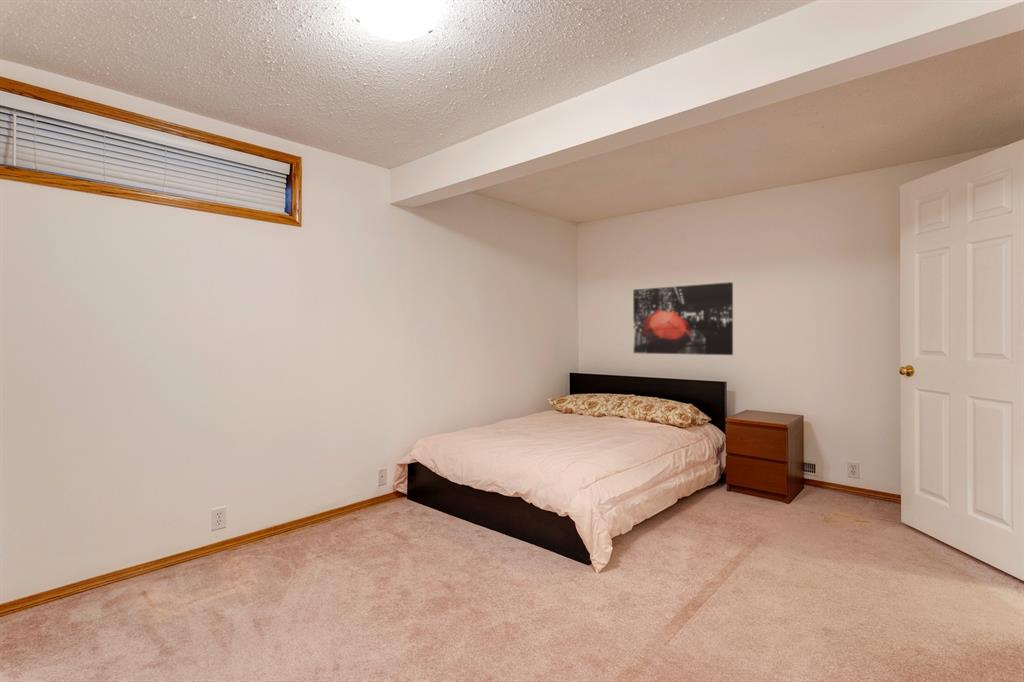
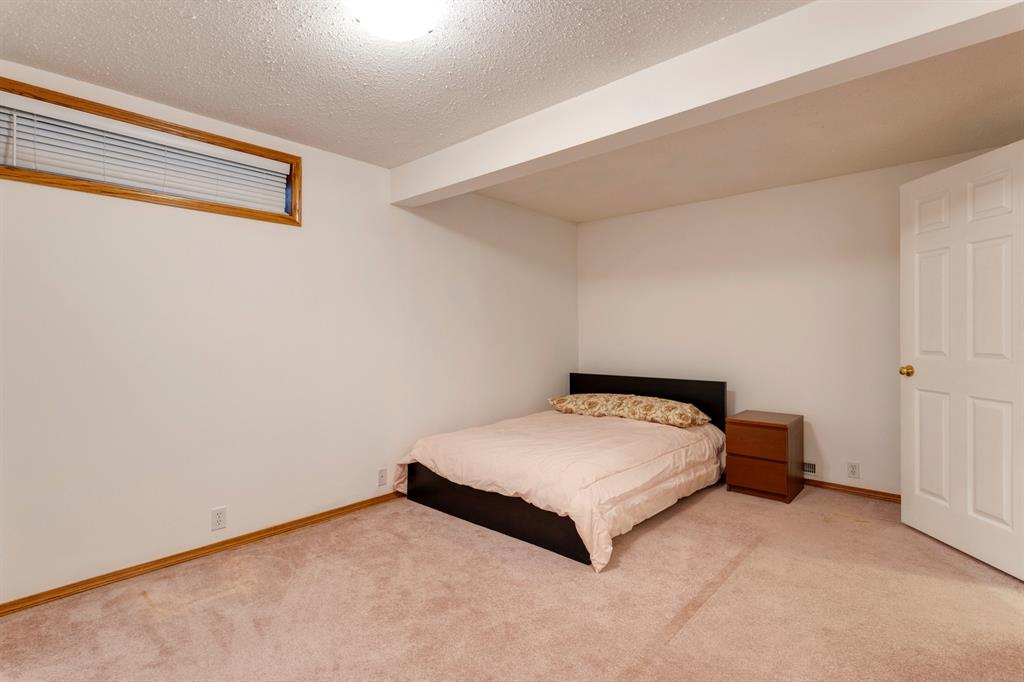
- wall art (679, 320)
